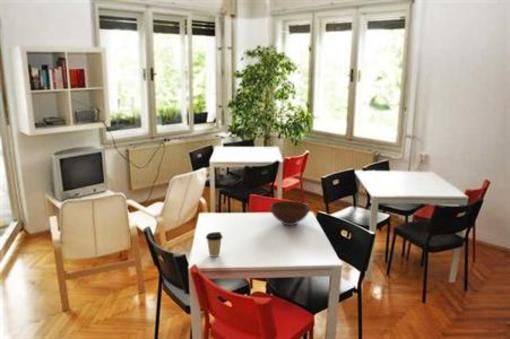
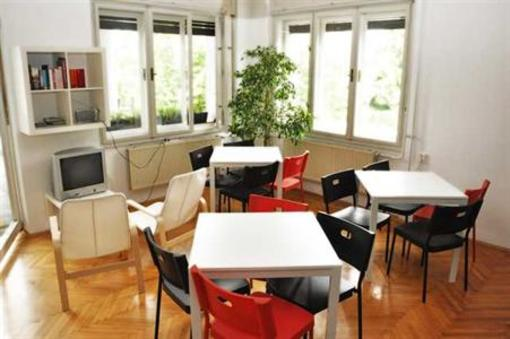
- bowl (289, 214)
- coffee cup (214, 244)
